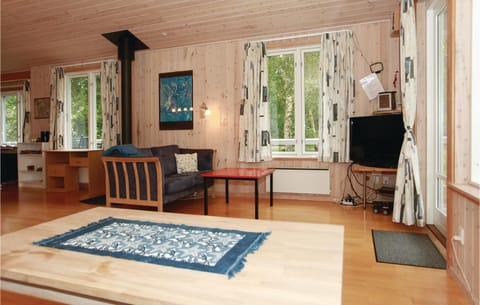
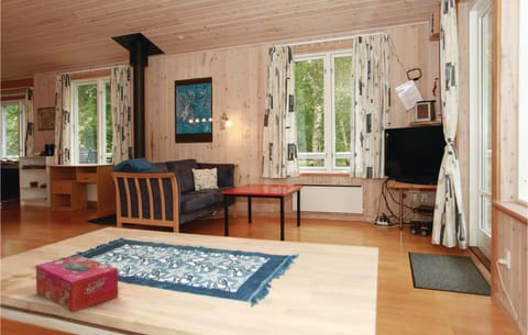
+ tissue box (76, 280)
